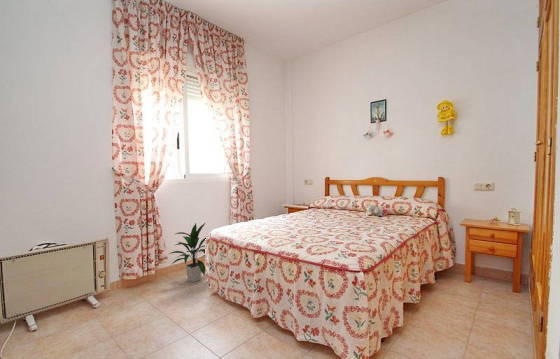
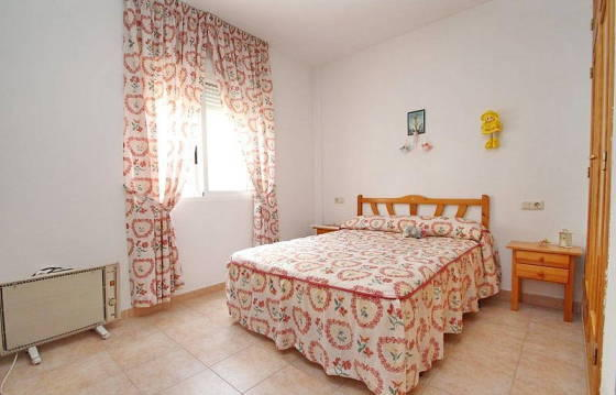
- indoor plant (193, 252)
